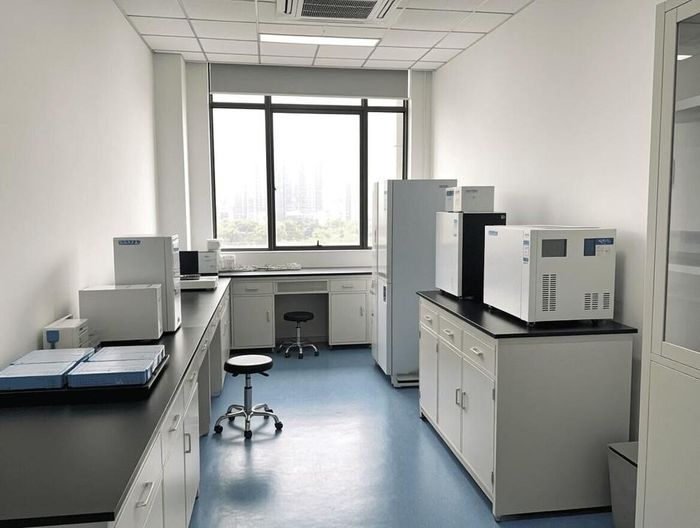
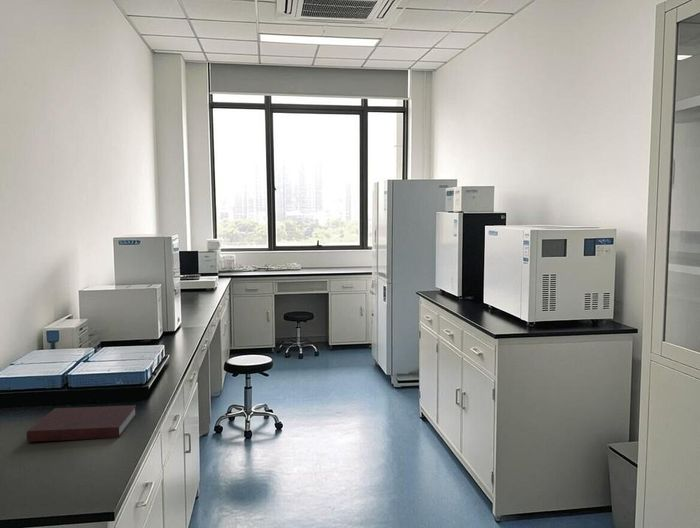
+ notebook (85, 422)
